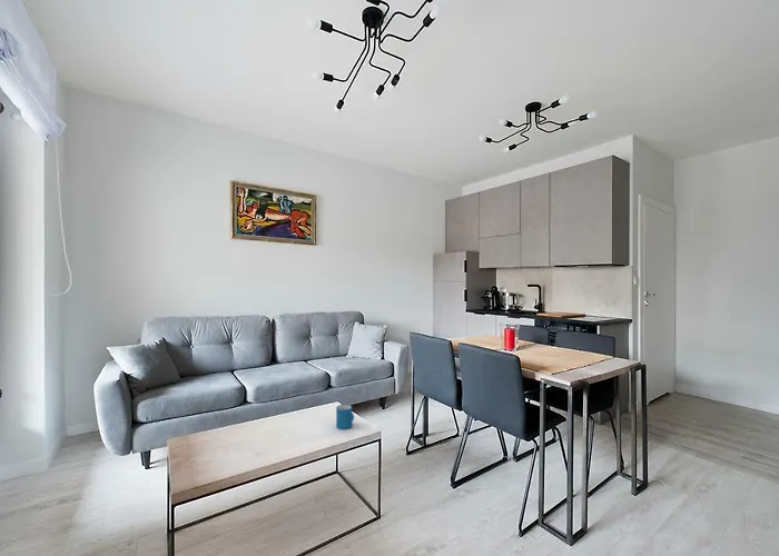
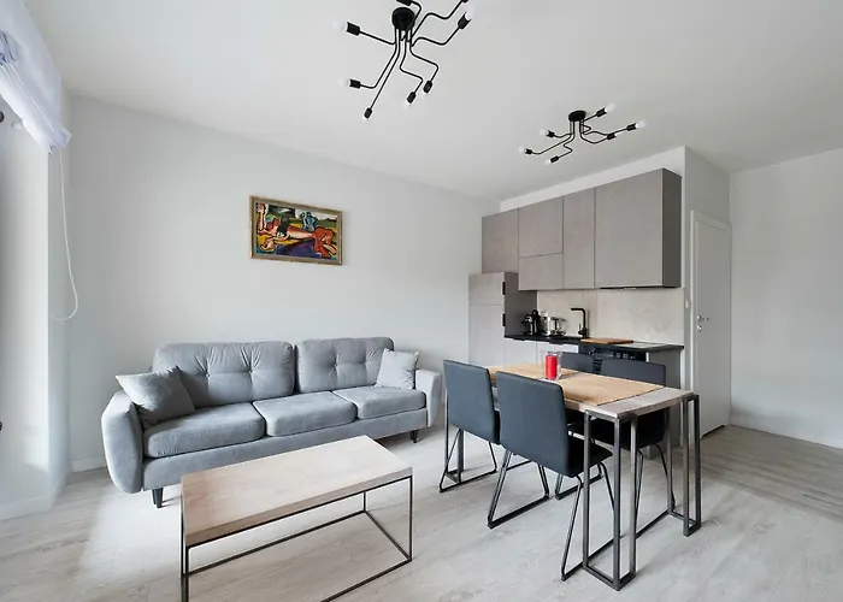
- mug (346, 417)
